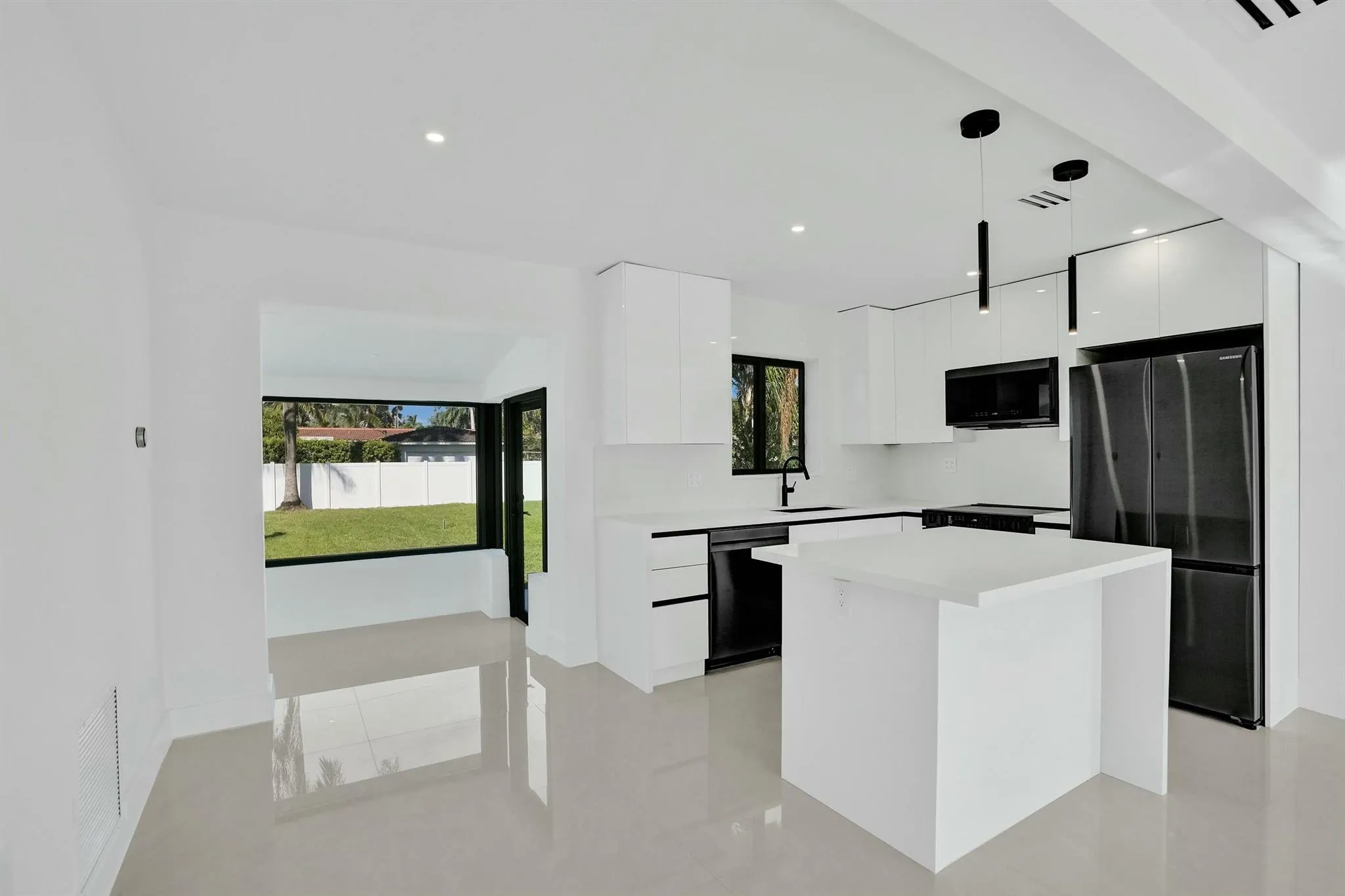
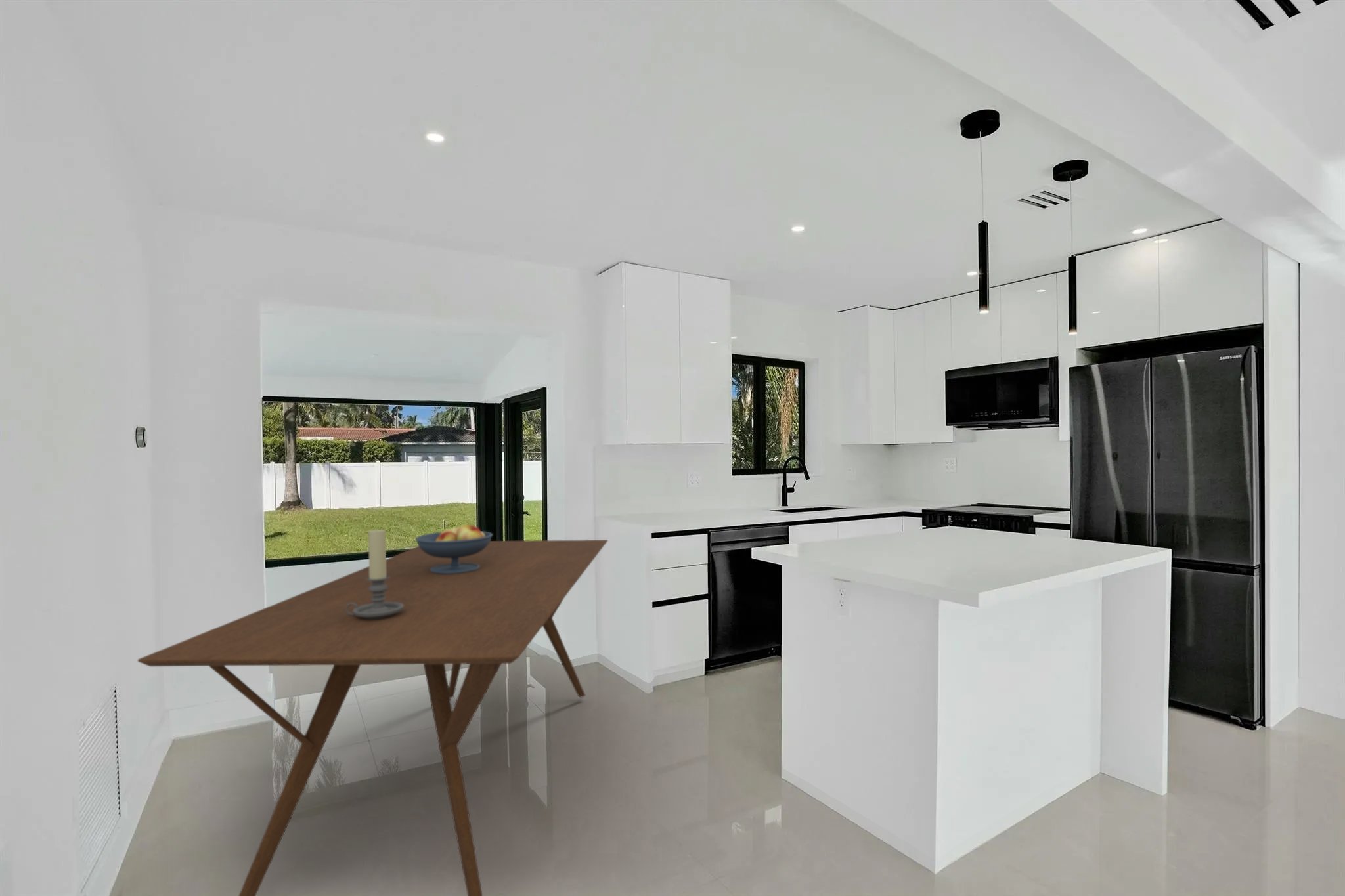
+ candle holder (373, 571)
+ fruit bowl (454, 546)
+ dining table (458, 677)
